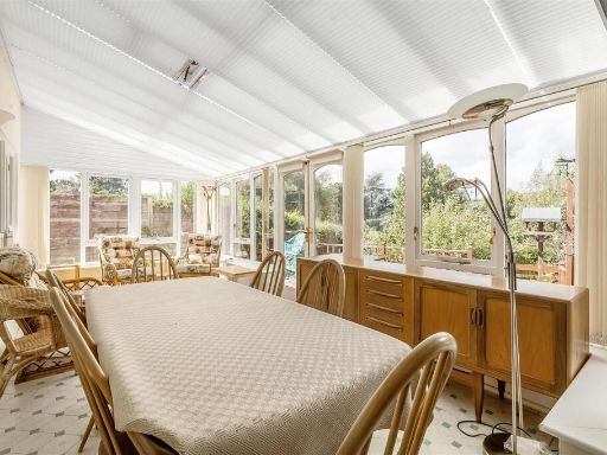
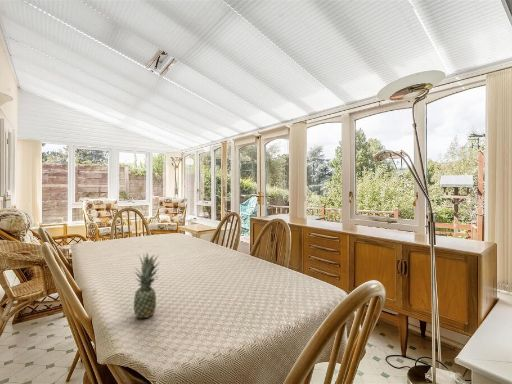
+ fruit (146, 283)
